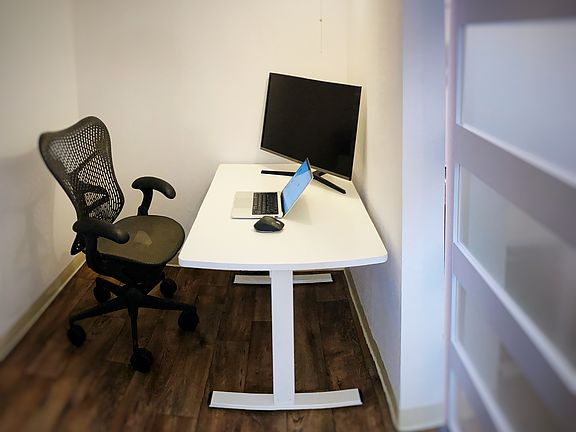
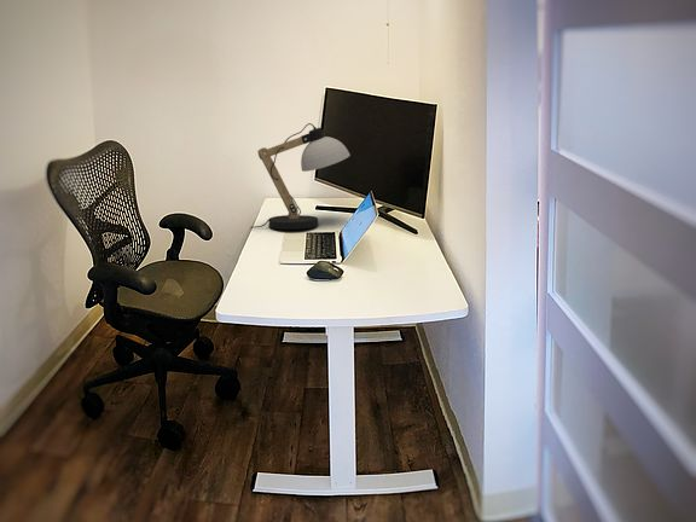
+ desk lamp (302, 170)
